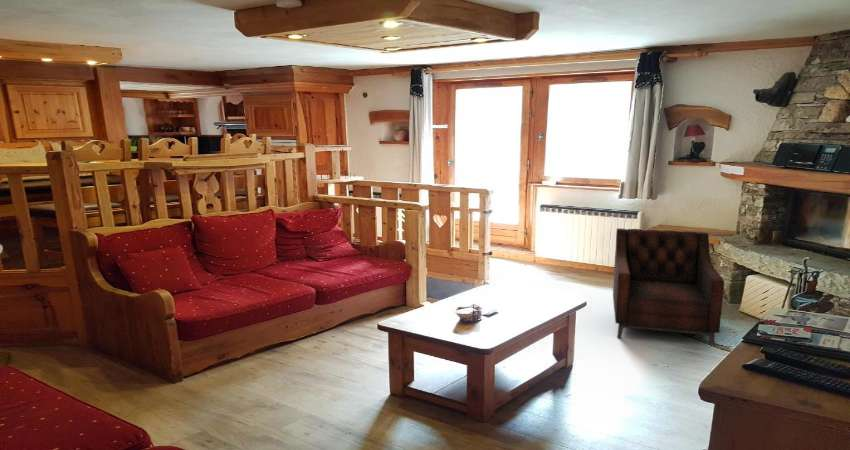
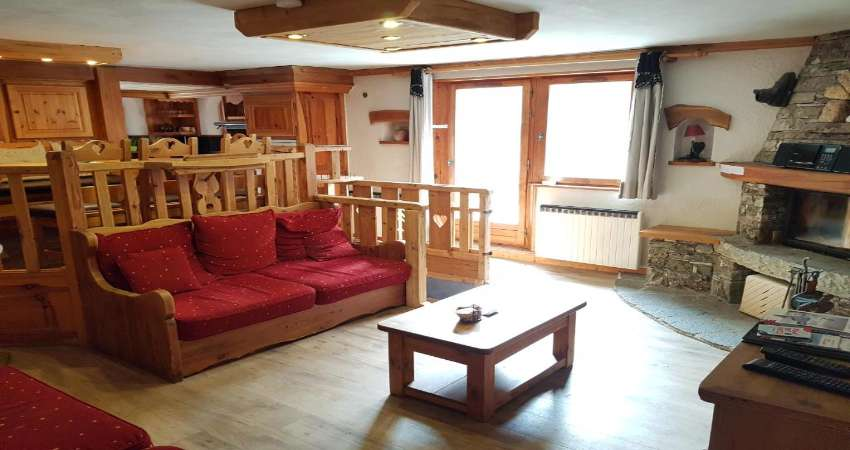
- armchair (662, 282)
